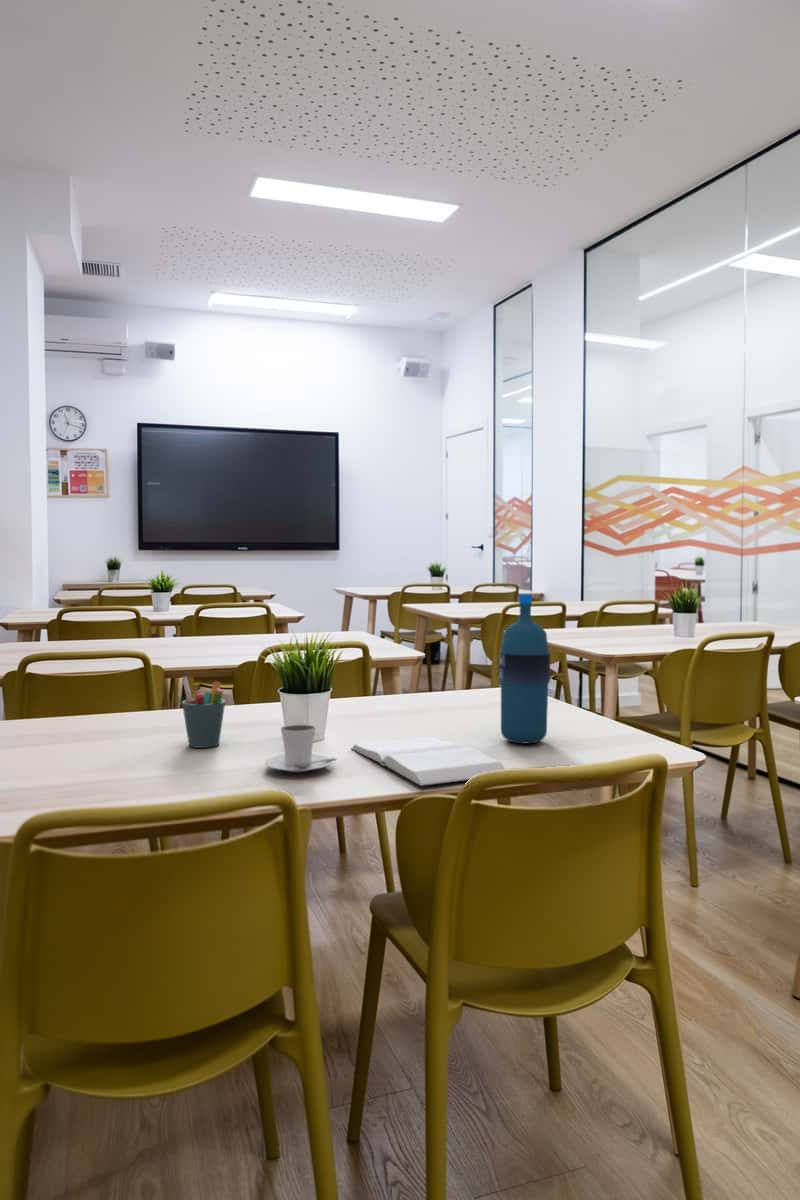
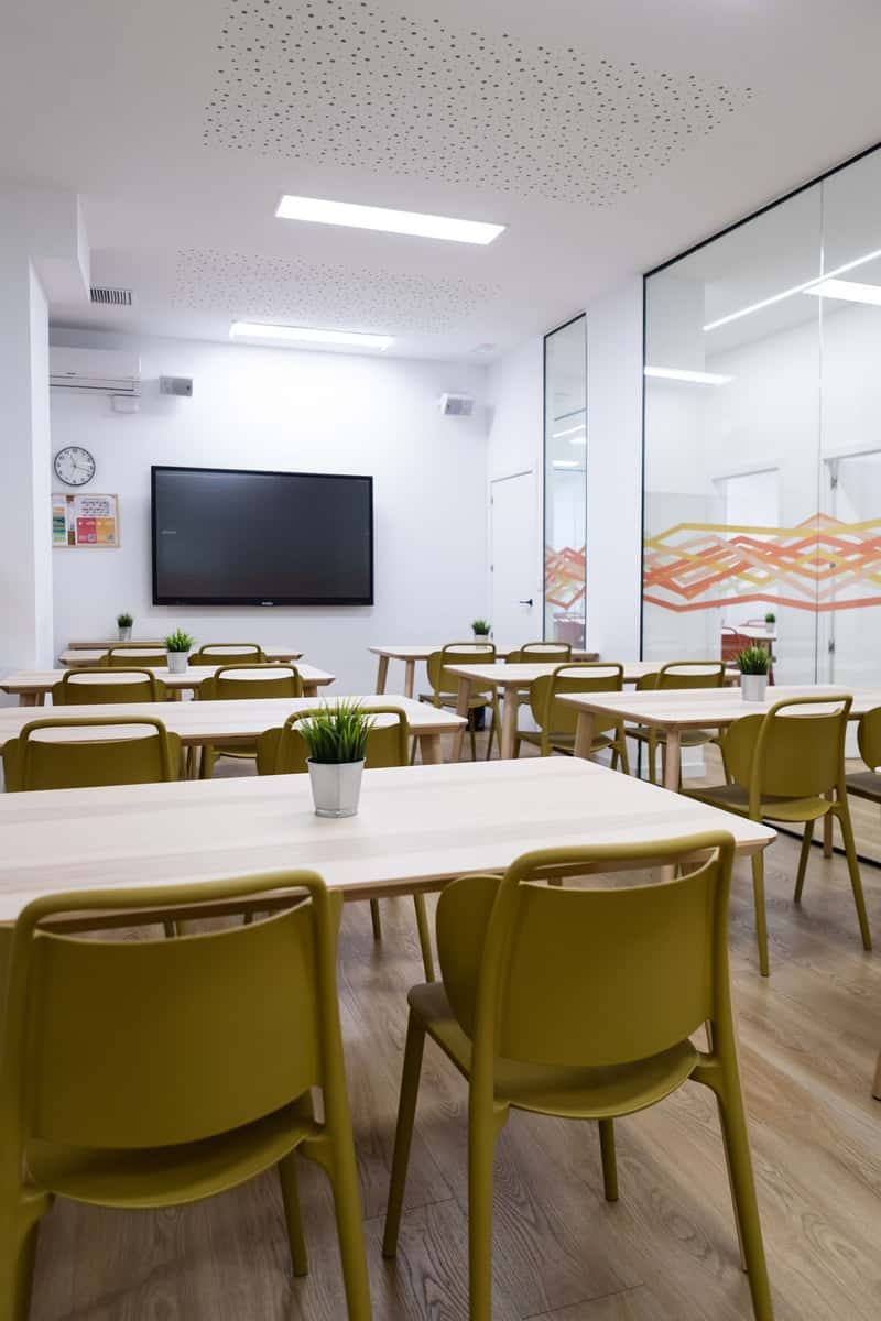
- book (425, 755)
- water bottle (524, 667)
- cappuccino (300, 735)
- pen holder (204, 711)
